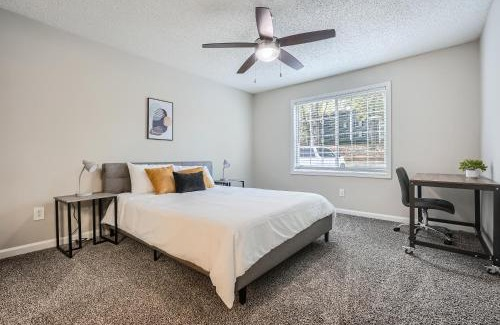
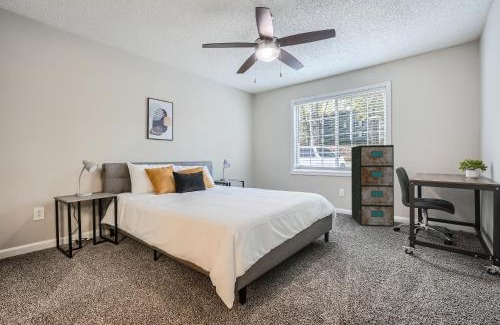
+ filing cabinet (371, 183)
